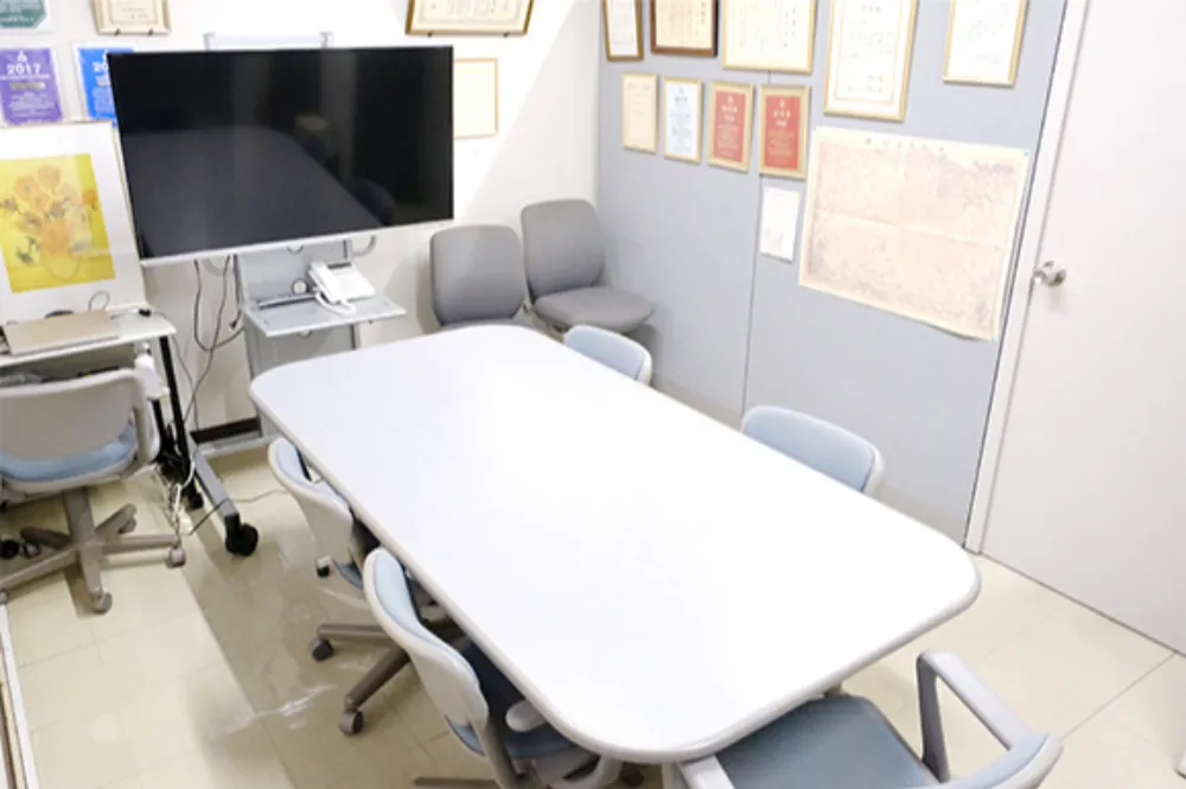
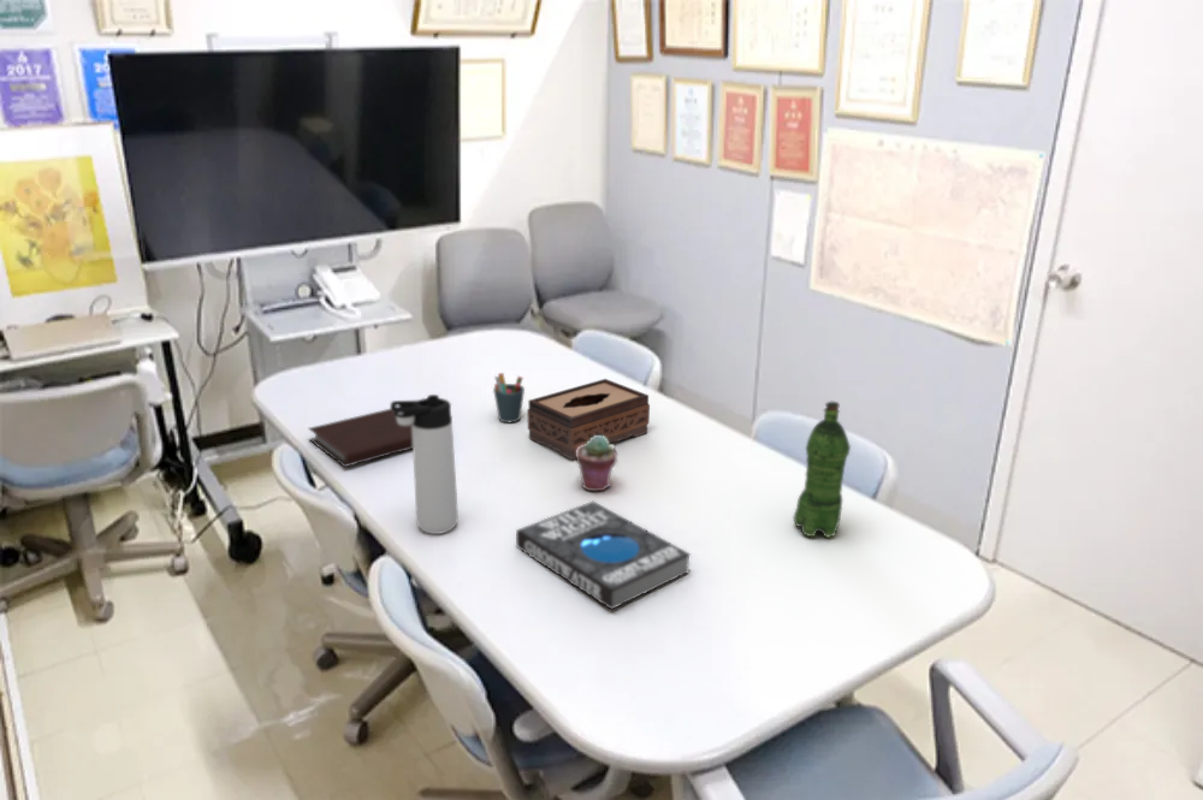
+ thermos bottle (425, 464)
+ notebook (375, 434)
+ plastic bottle (823, 466)
+ pen holder (509, 395)
+ book (600, 550)
+ tissue box (588, 416)
+ potted succulent (595, 461)
